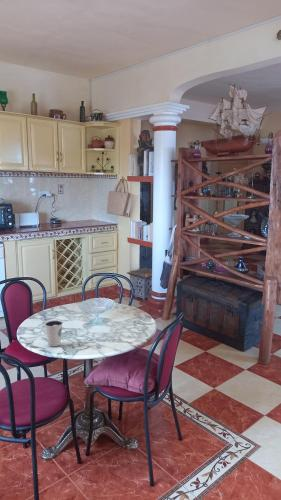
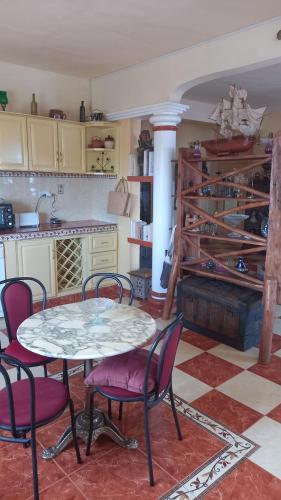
- dixie cup (54, 333)
